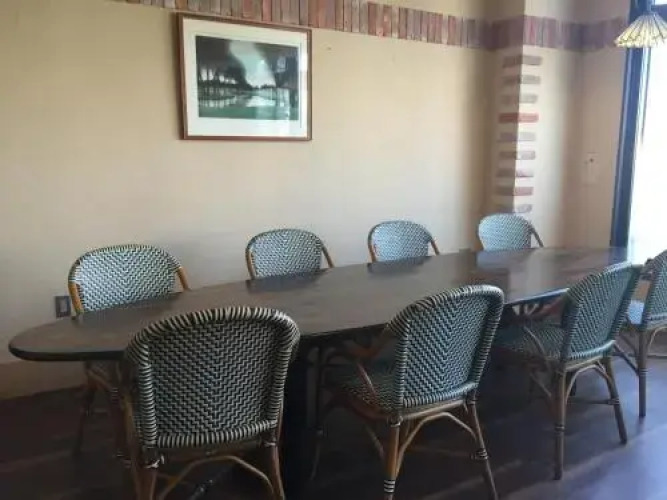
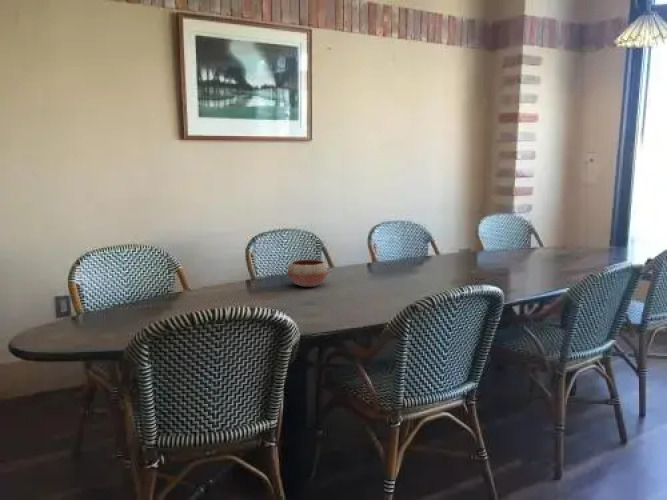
+ bowl (307, 273)
